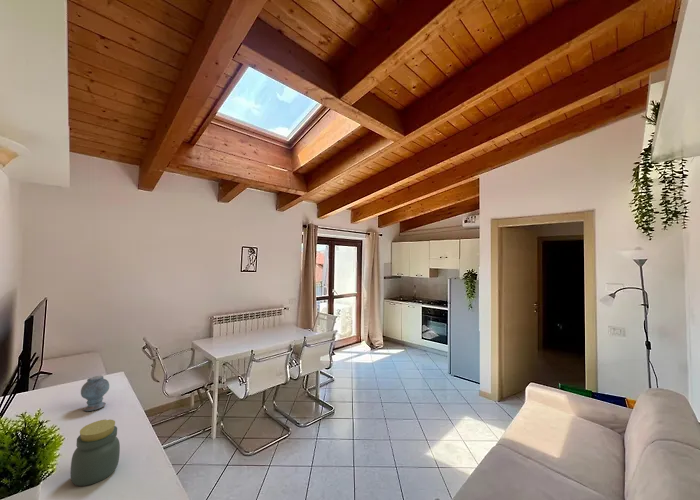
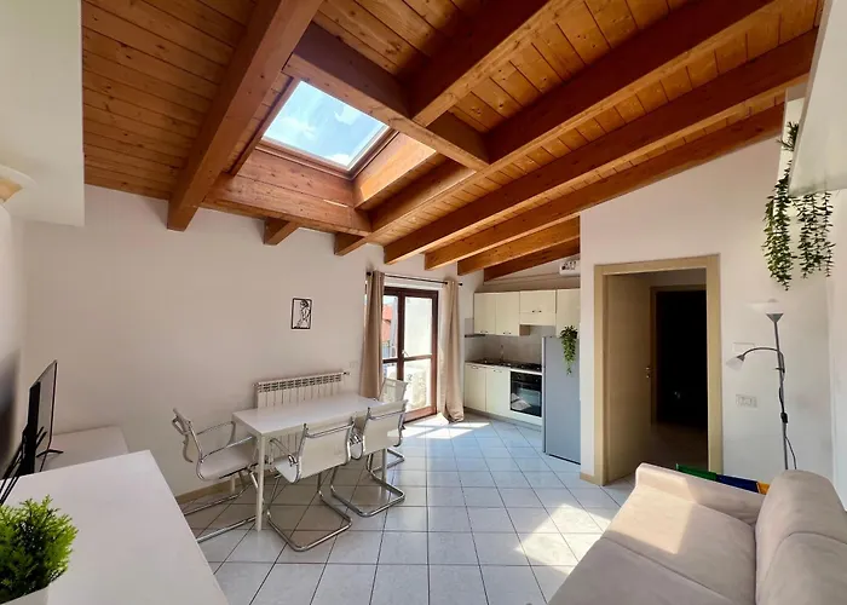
- jar (96, 450)
- speaker (95, 392)
